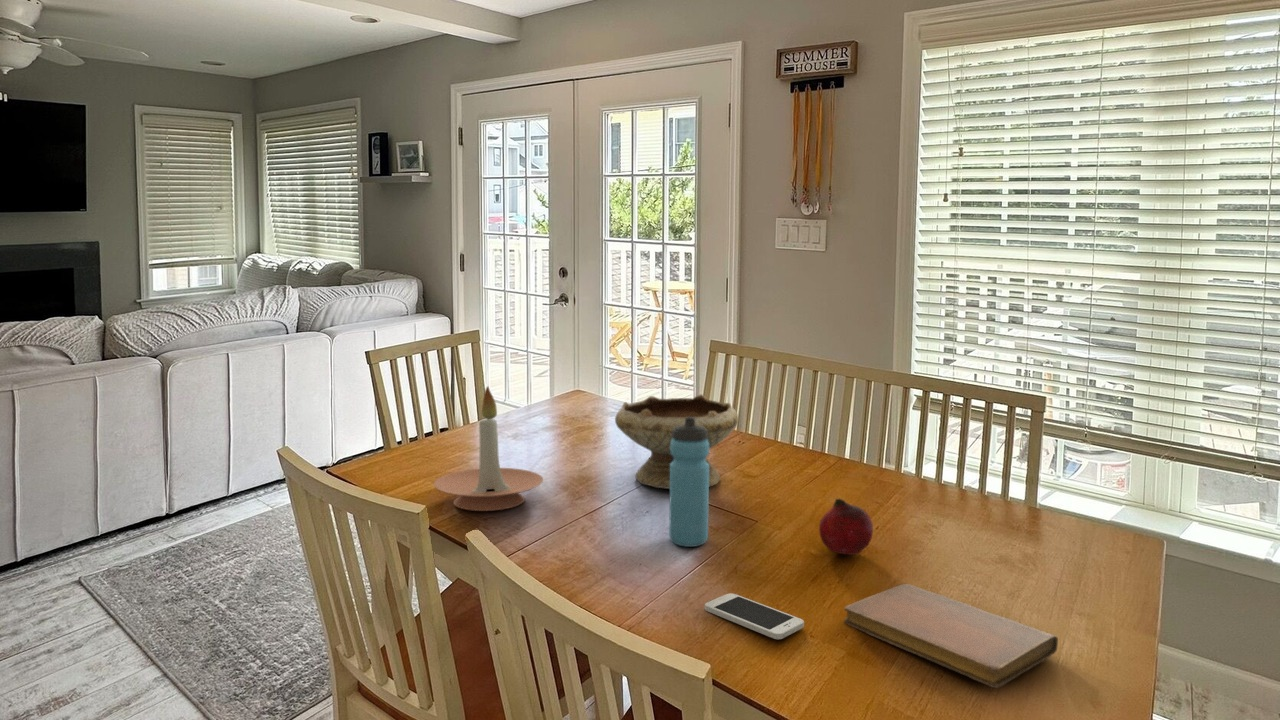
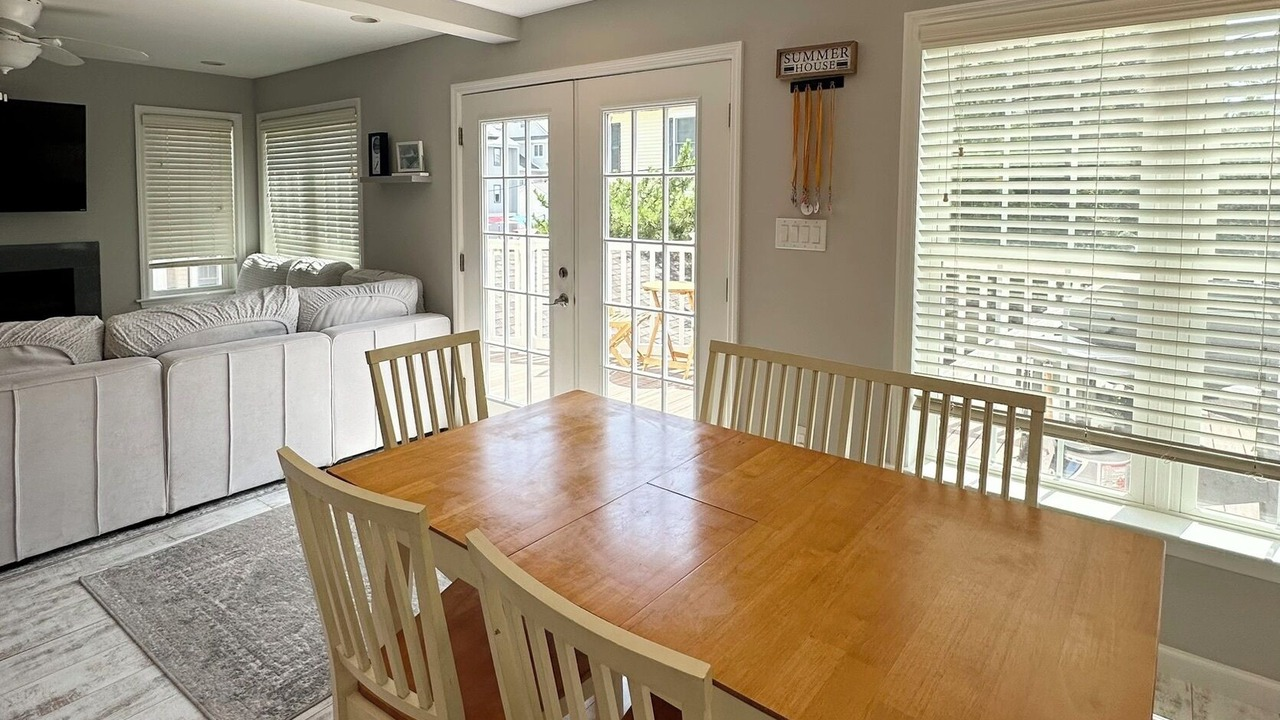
- water bottle (689, 479)
- fruit (846, 526)
- bowl (671, 439)
- notebook (946, 628)
- smartphone (753, 615)
- candle holder (488, 443)
